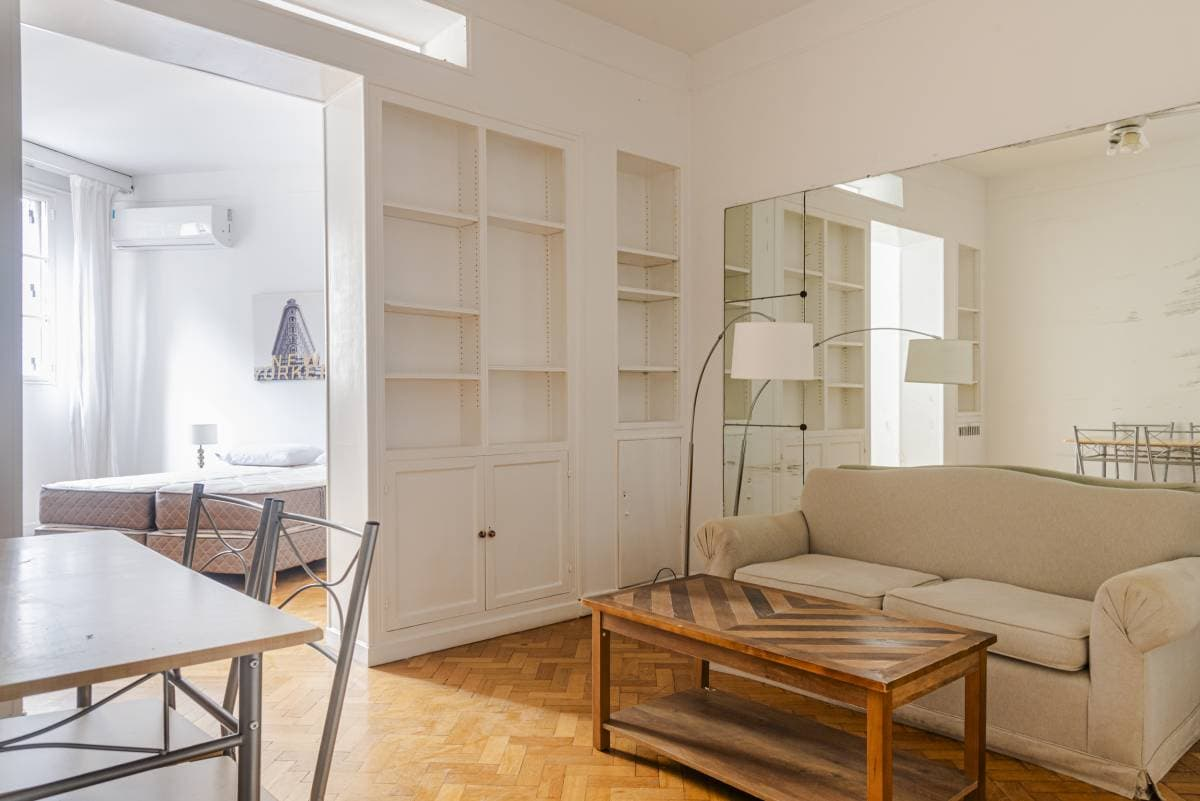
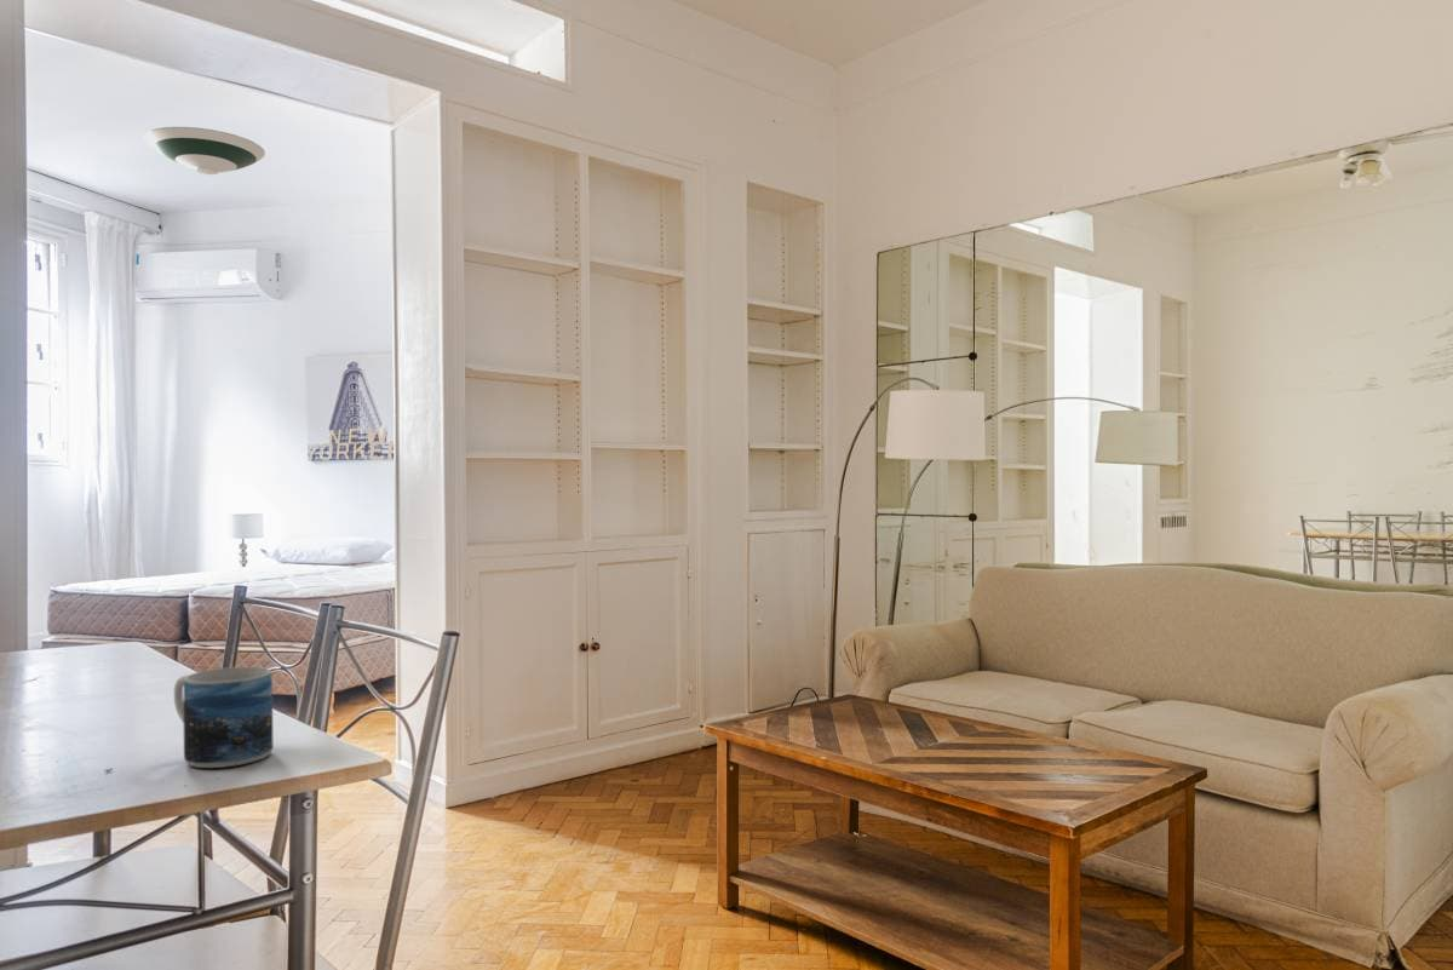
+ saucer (206, 159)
+ mug (216, 713)
